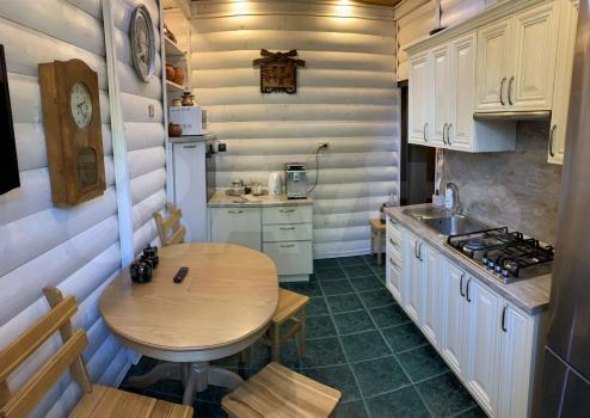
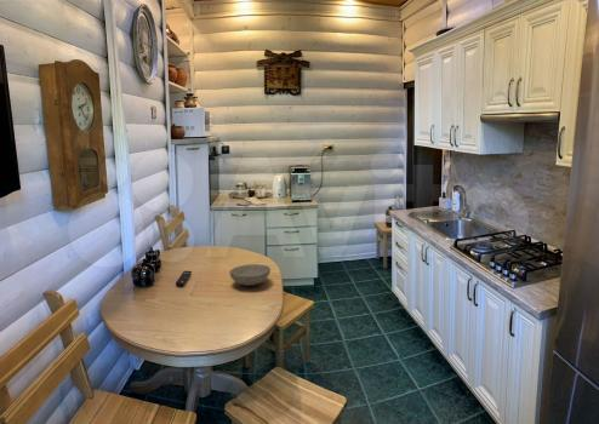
+ bowl (250, 276)
